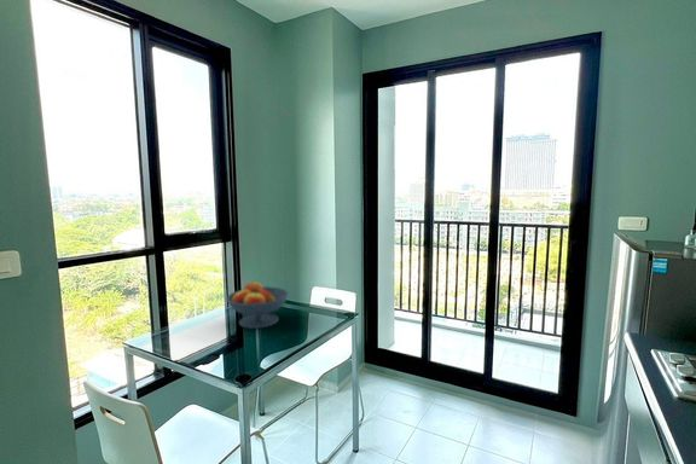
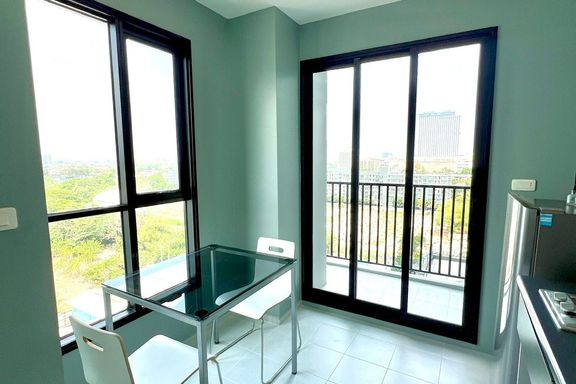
- fruit bowl (257, 303)
